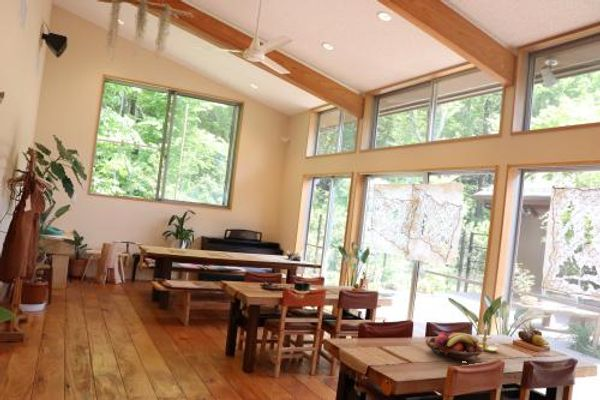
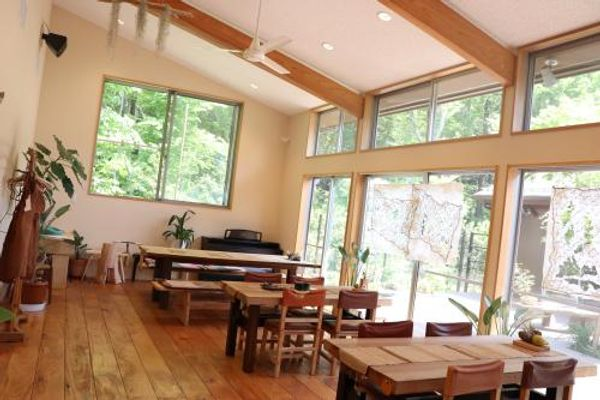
- fruit basket (454, 344)
- candle holder (486, 335)
